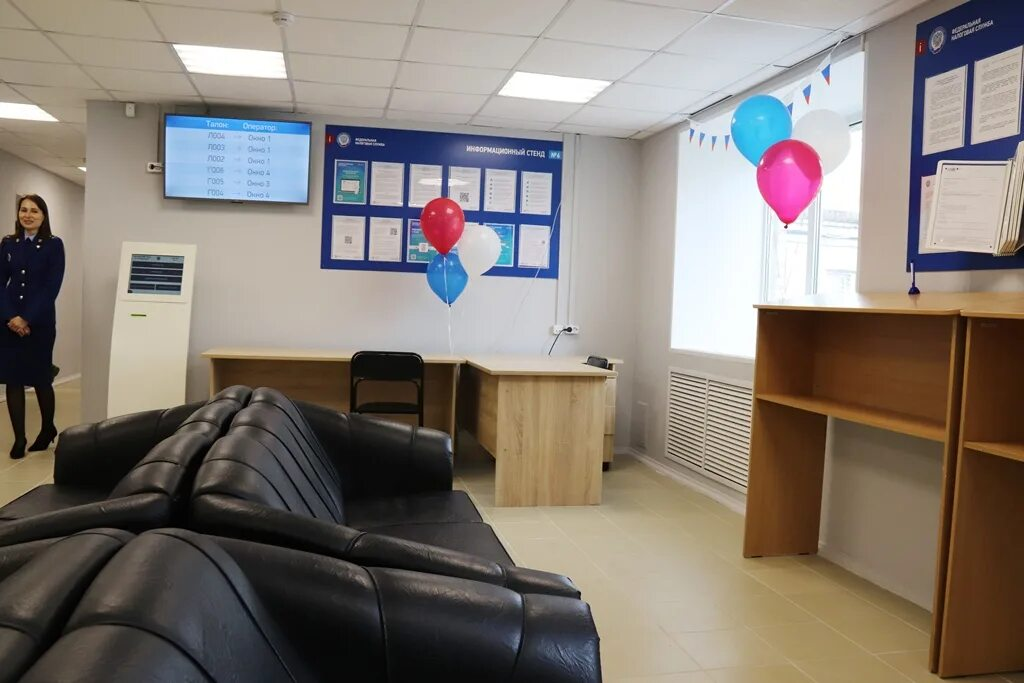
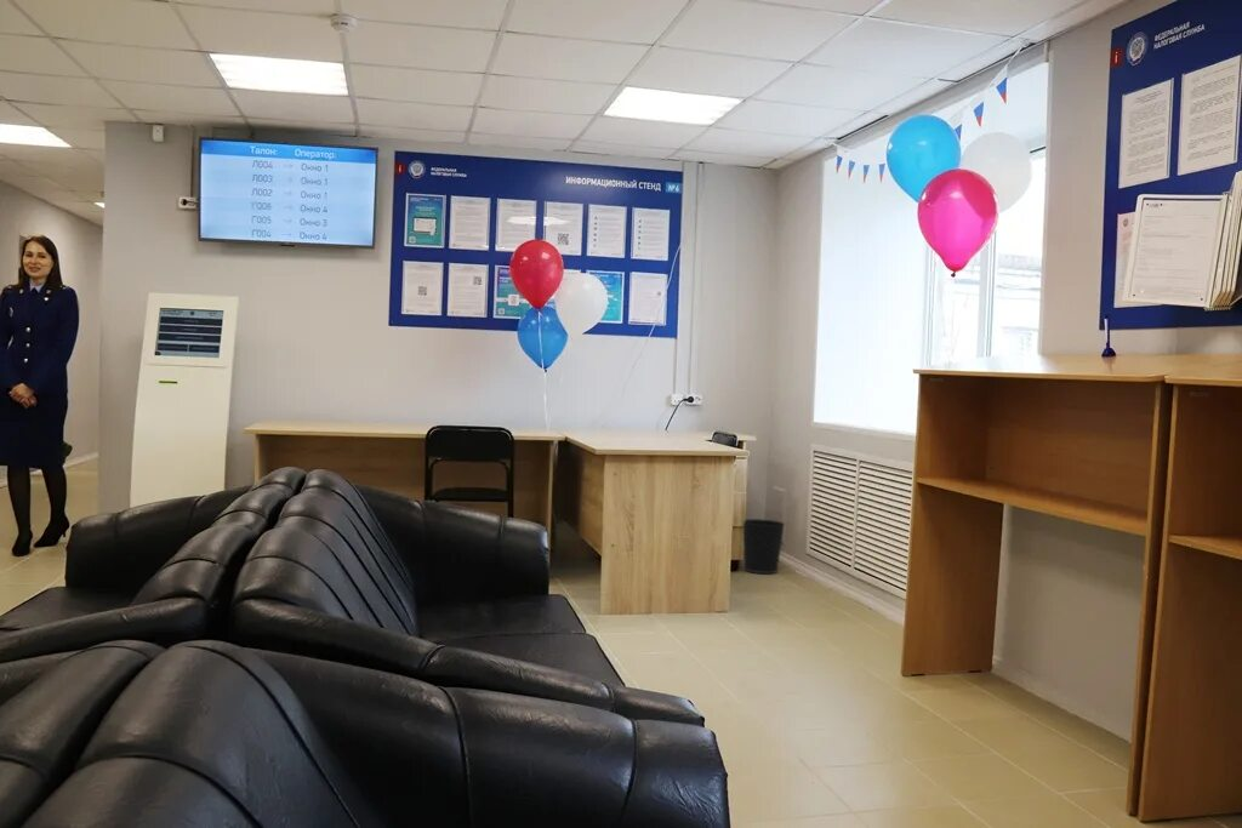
+ wastebasket (762, 546)
